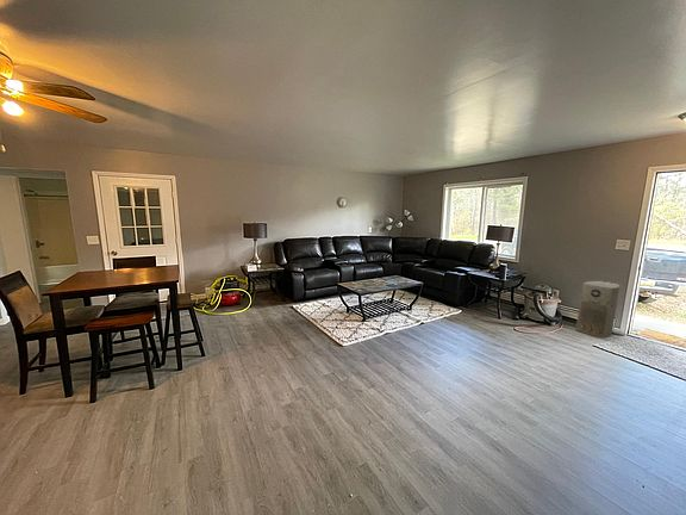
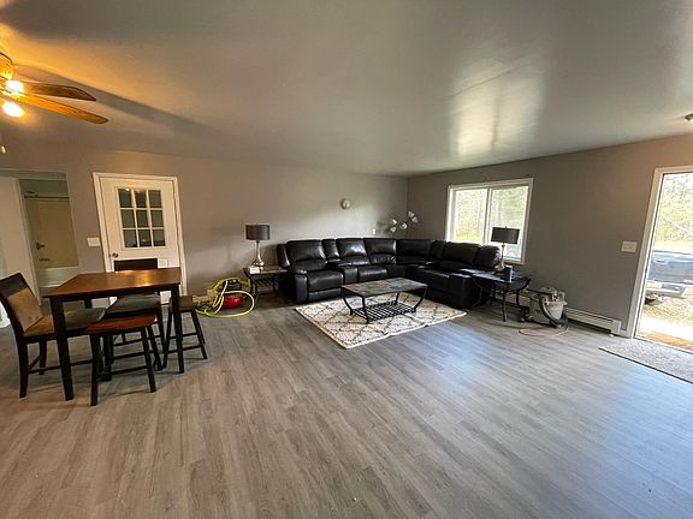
- air purifier (598, 308)
